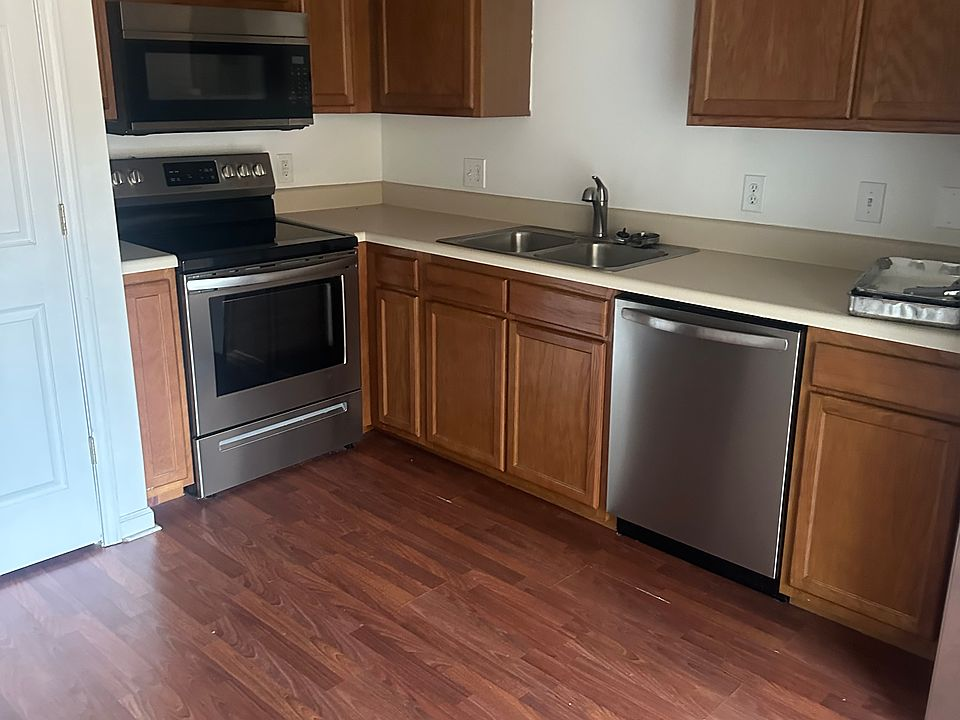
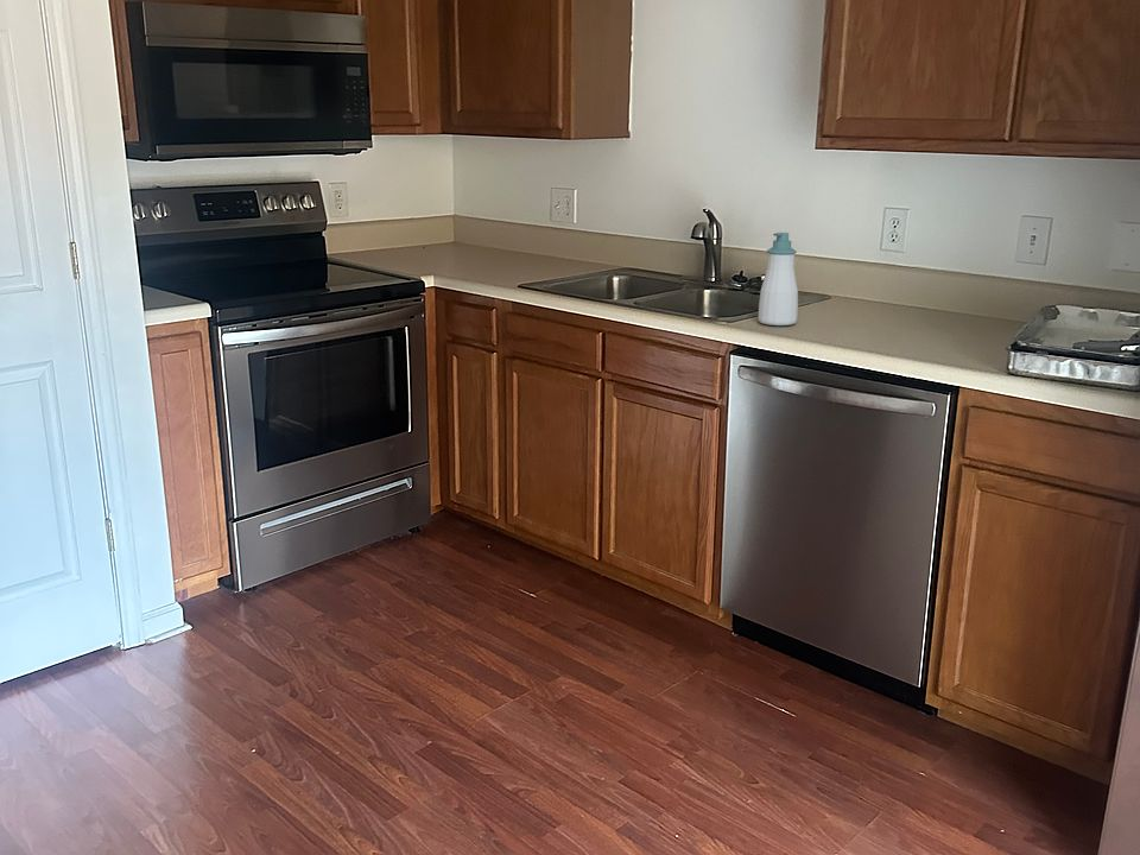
+ soap bottle (779, 278)
